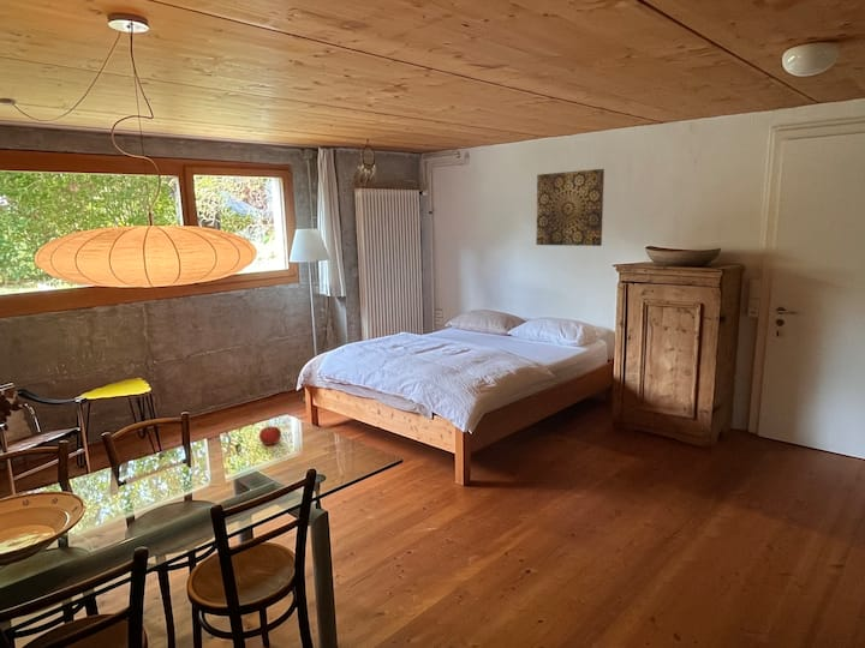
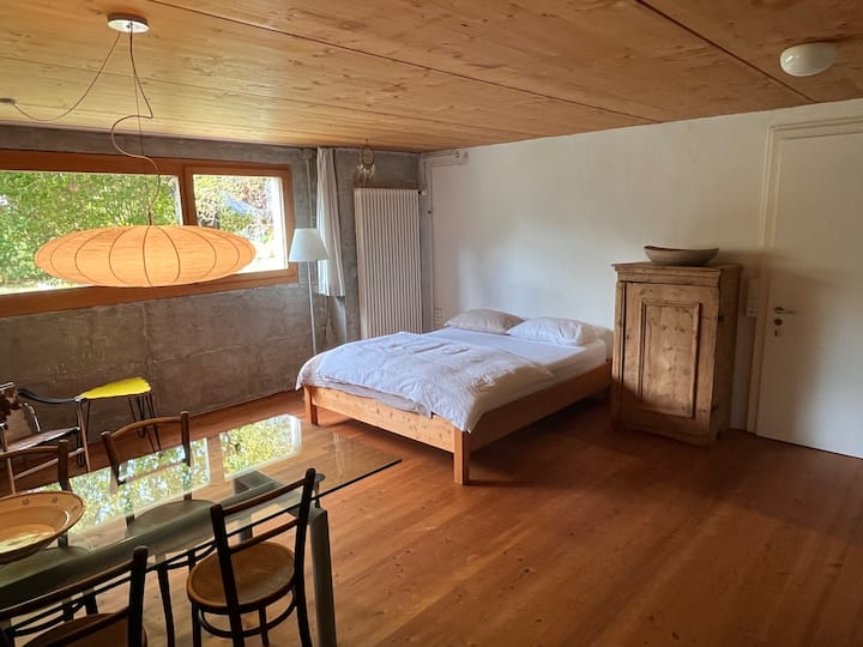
- wall art (568, 209)
- fruit (269, 434)
